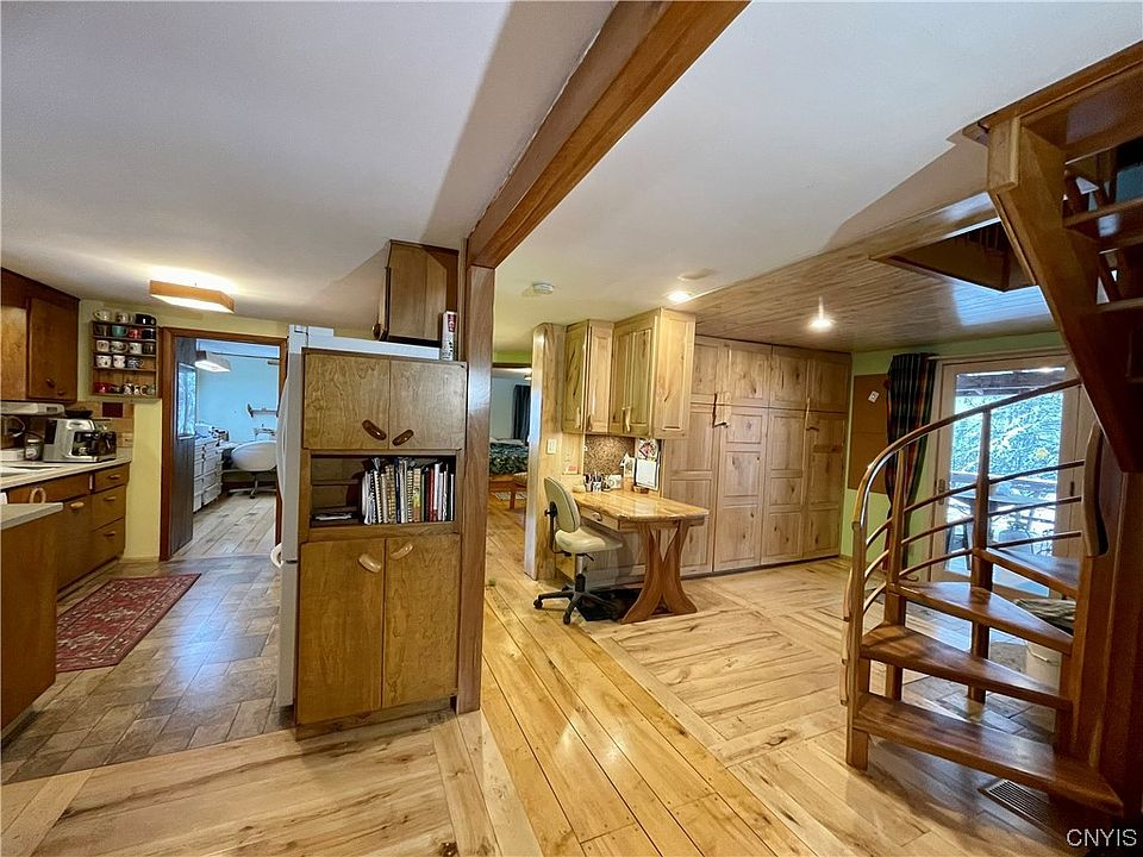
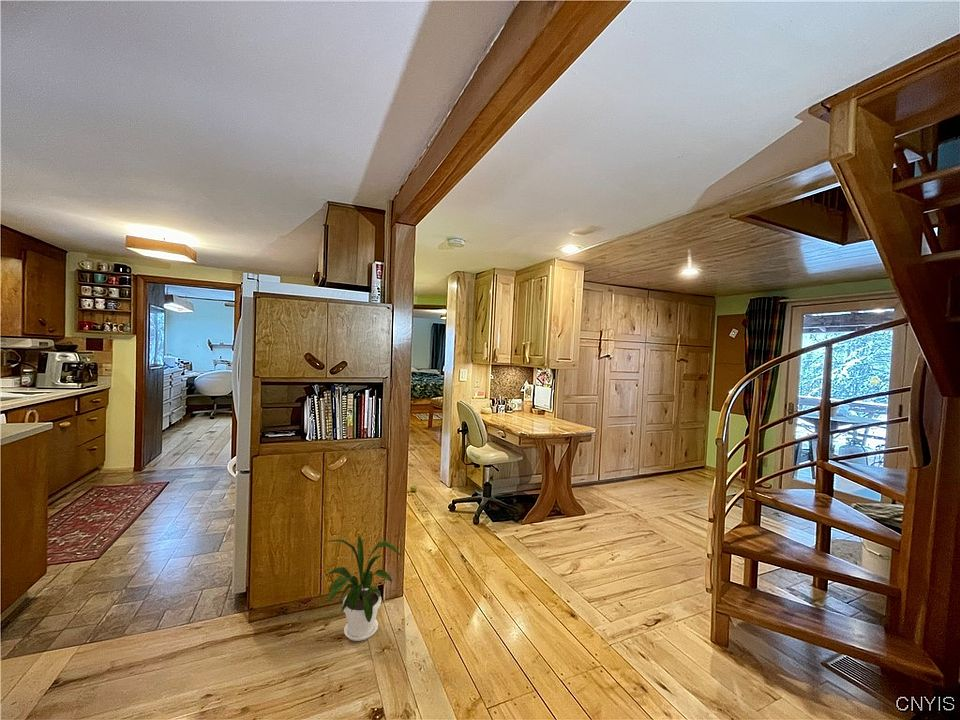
+ house plant (360, 584)
